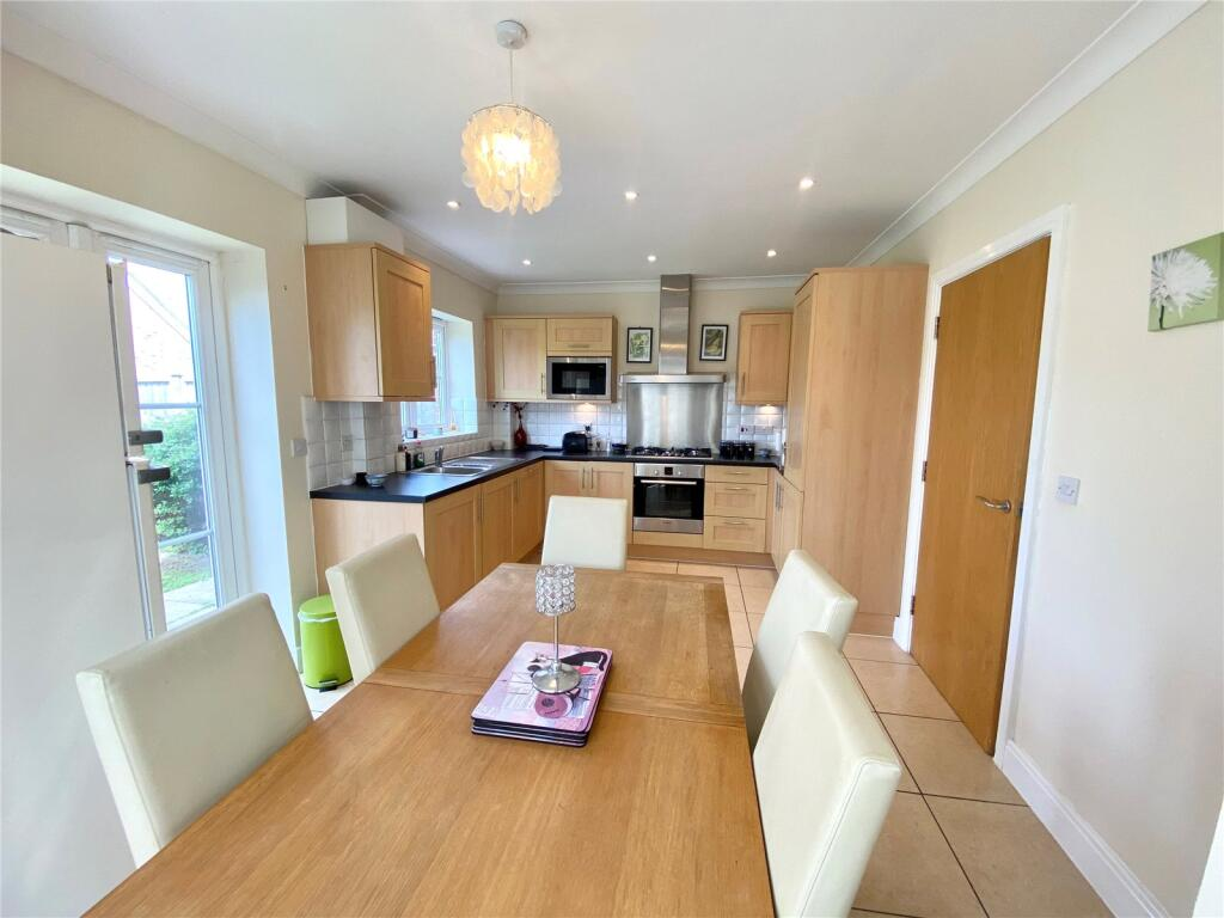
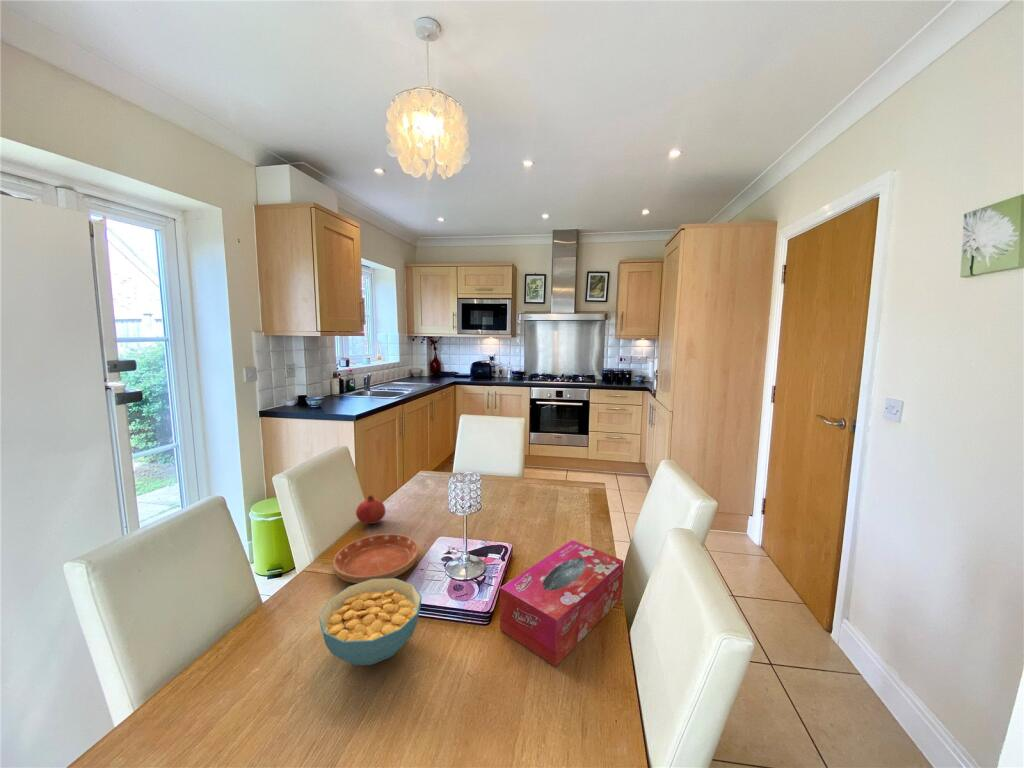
+ saucer (377, 558)
+ cereal bowl (372, 628)
+ tissue box (565, 593)
+ fruit (371, 508)
